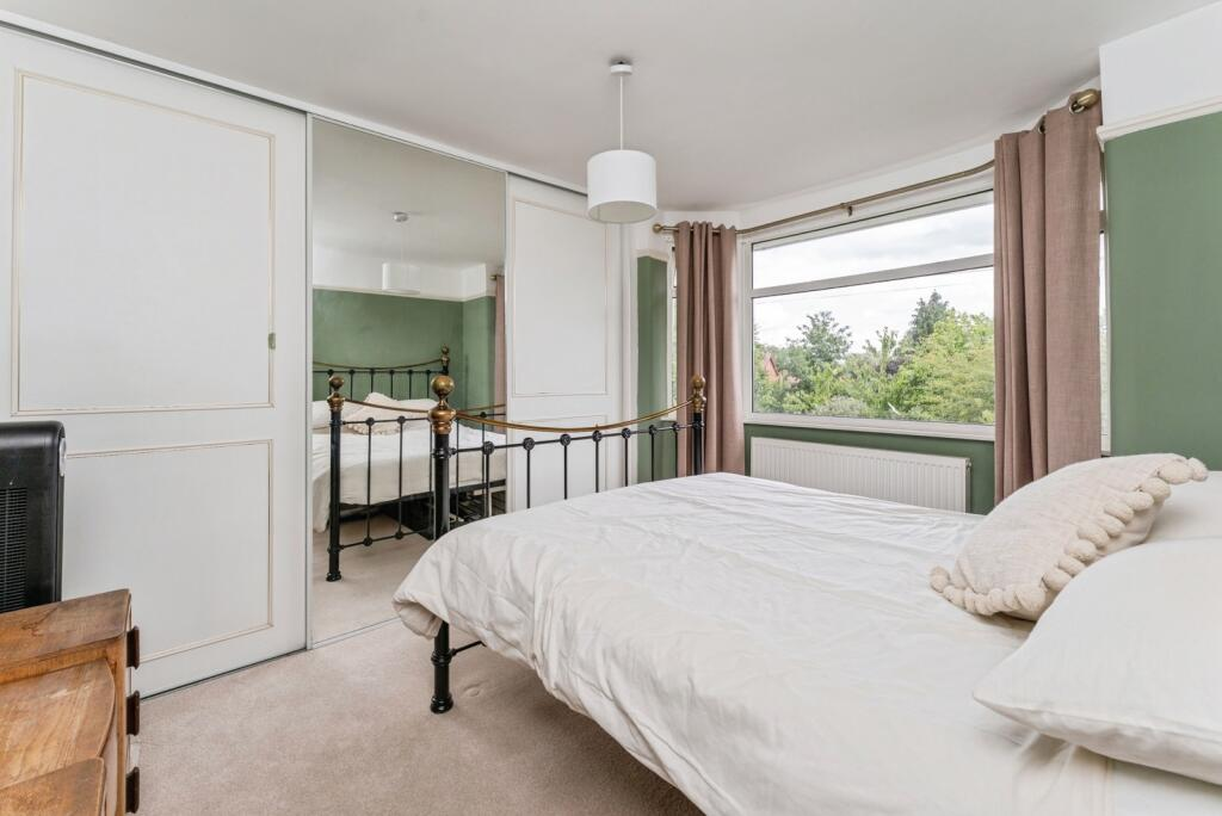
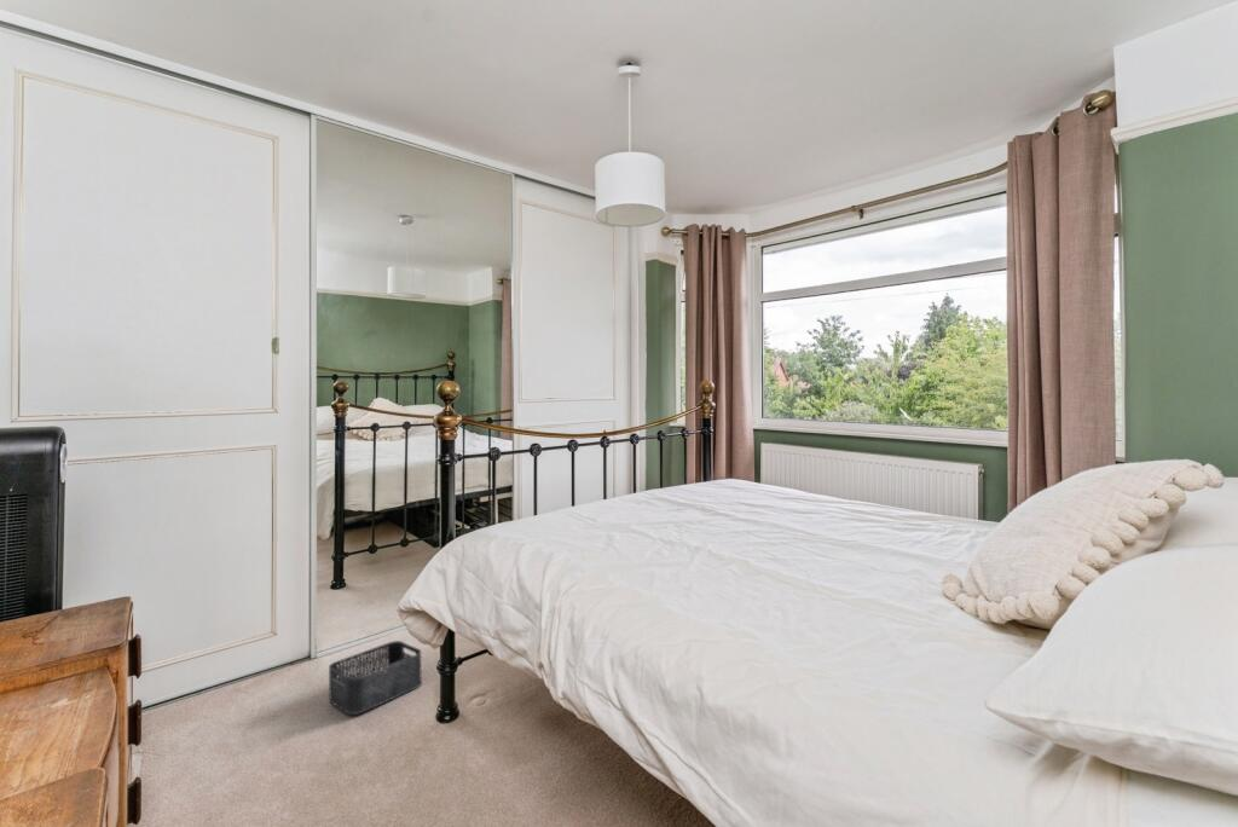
+ storage bin (376, 675)
